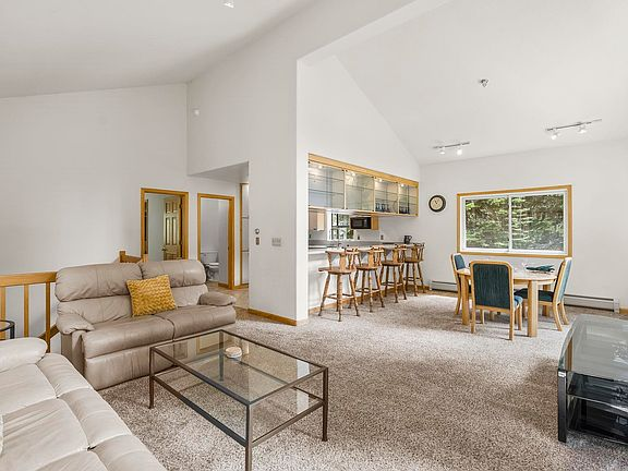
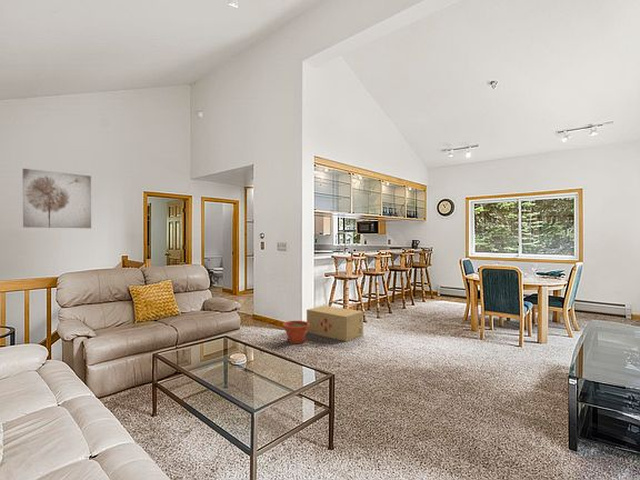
+ plant pot (296, 332)
+ wall art (59, 200)
+ cardboard box (334, 321)
